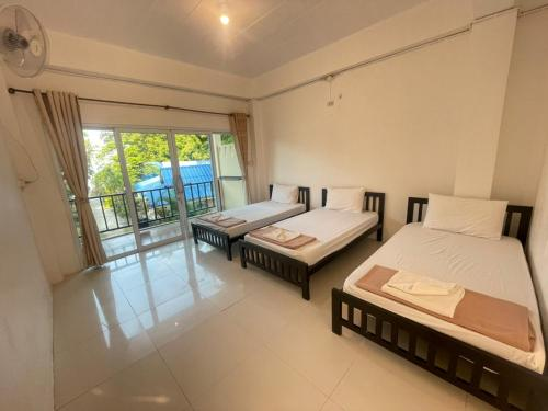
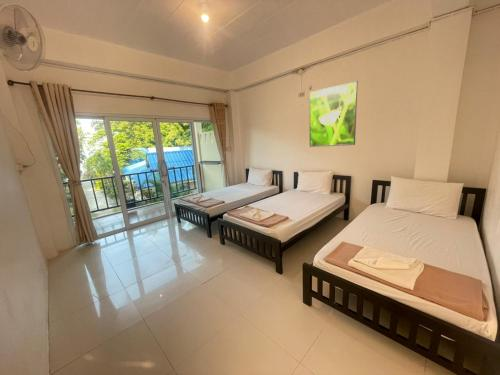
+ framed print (331, 117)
